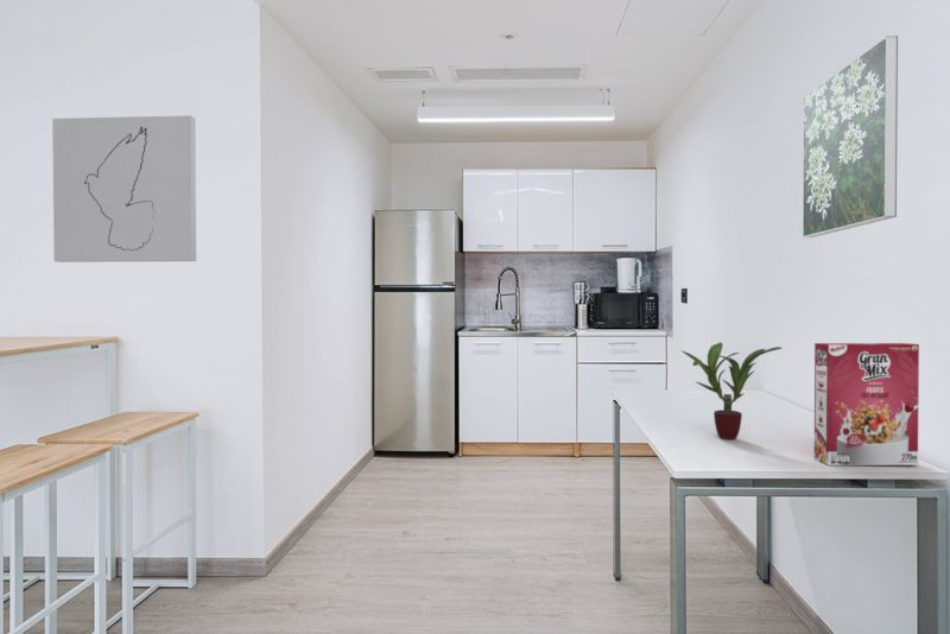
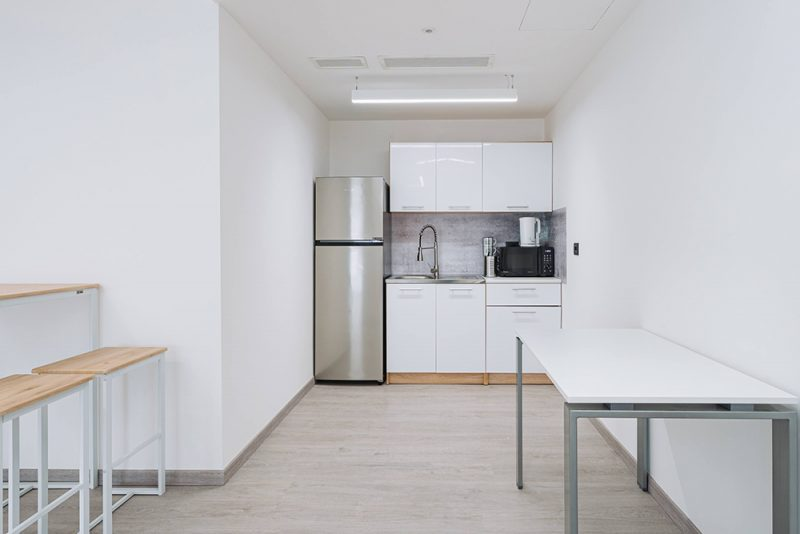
- wall art (124, 190)
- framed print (843, 150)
- cereal box (864, 402)
- potted plant (734, 392)
